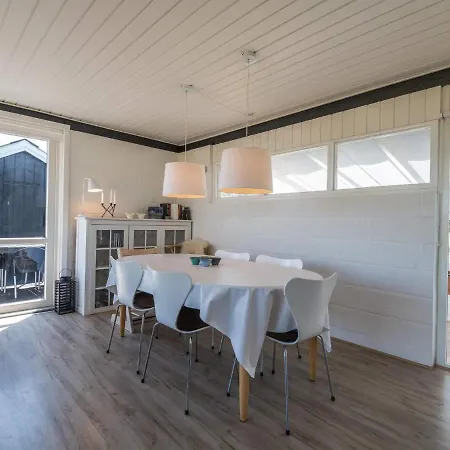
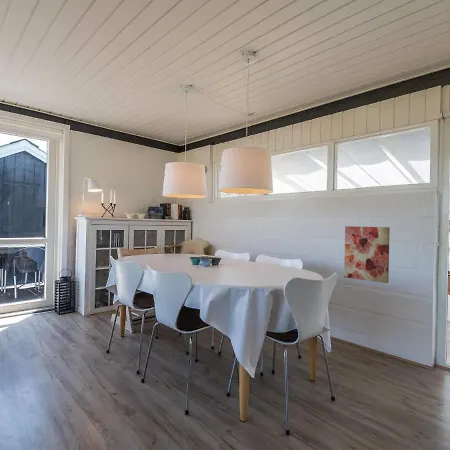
+ wall art (365, 253)
